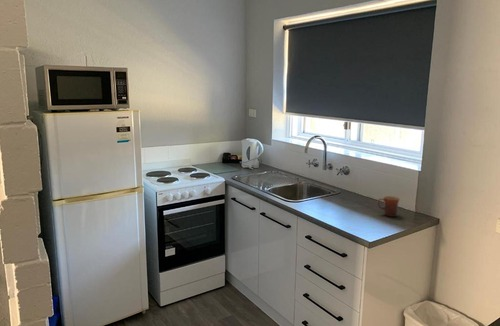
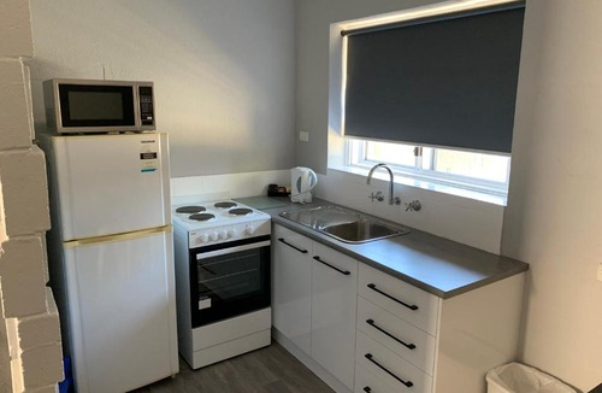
- mug (388, 206)
